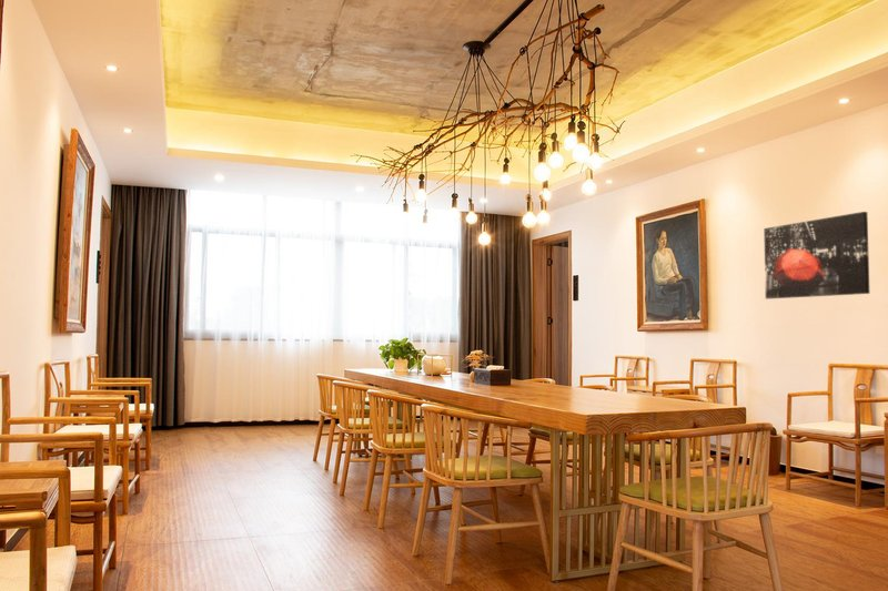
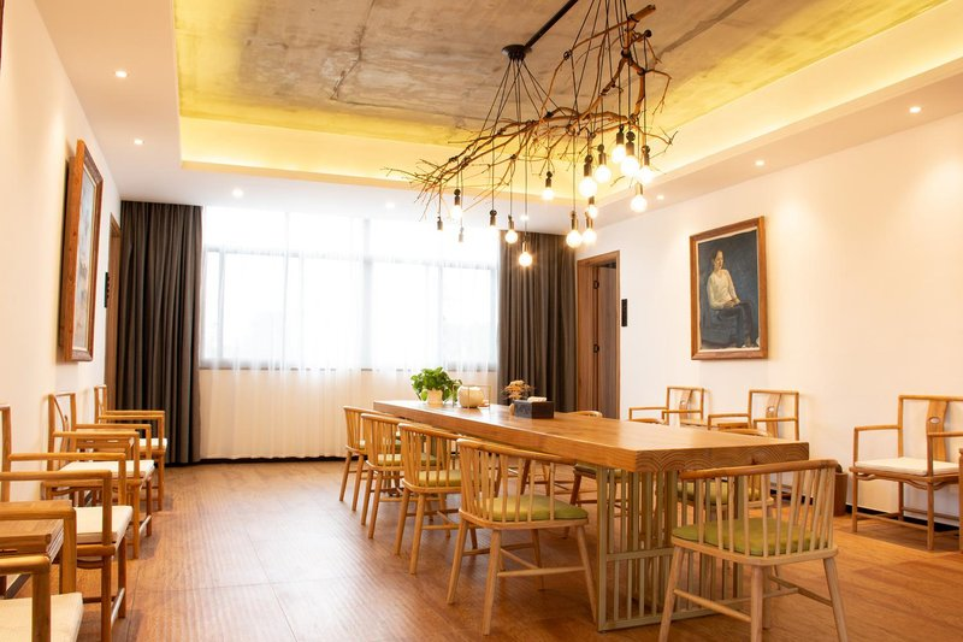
- wall art (813, 258)
